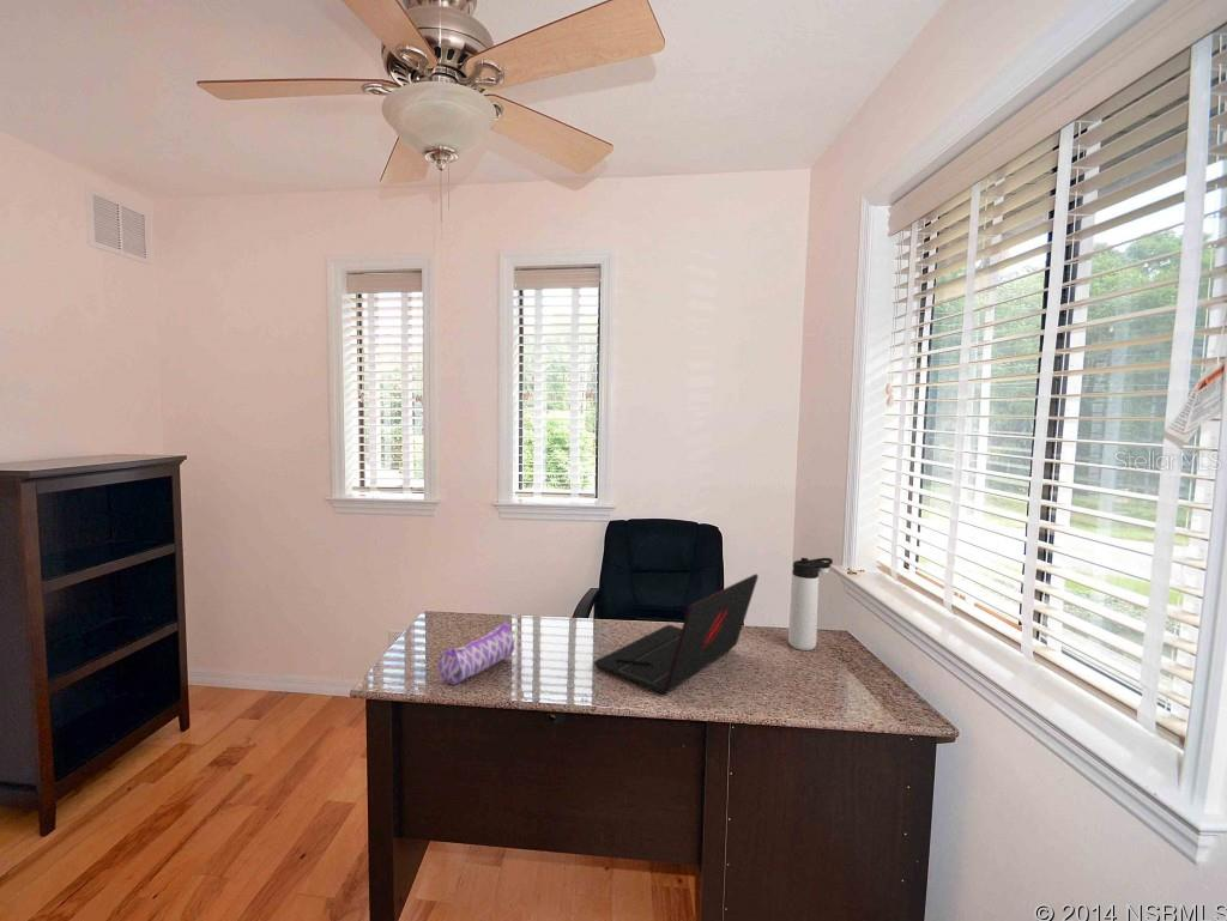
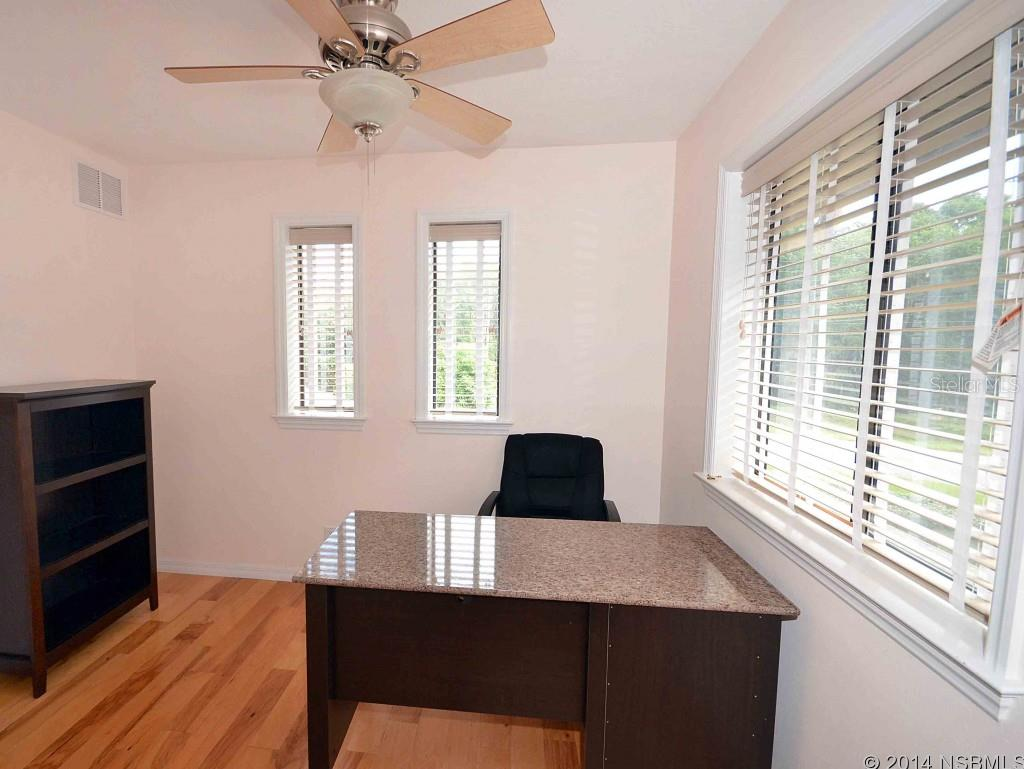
- laptop (683, 623)
- pencil case (477, 652)
- thermos bottle (810, 602)
